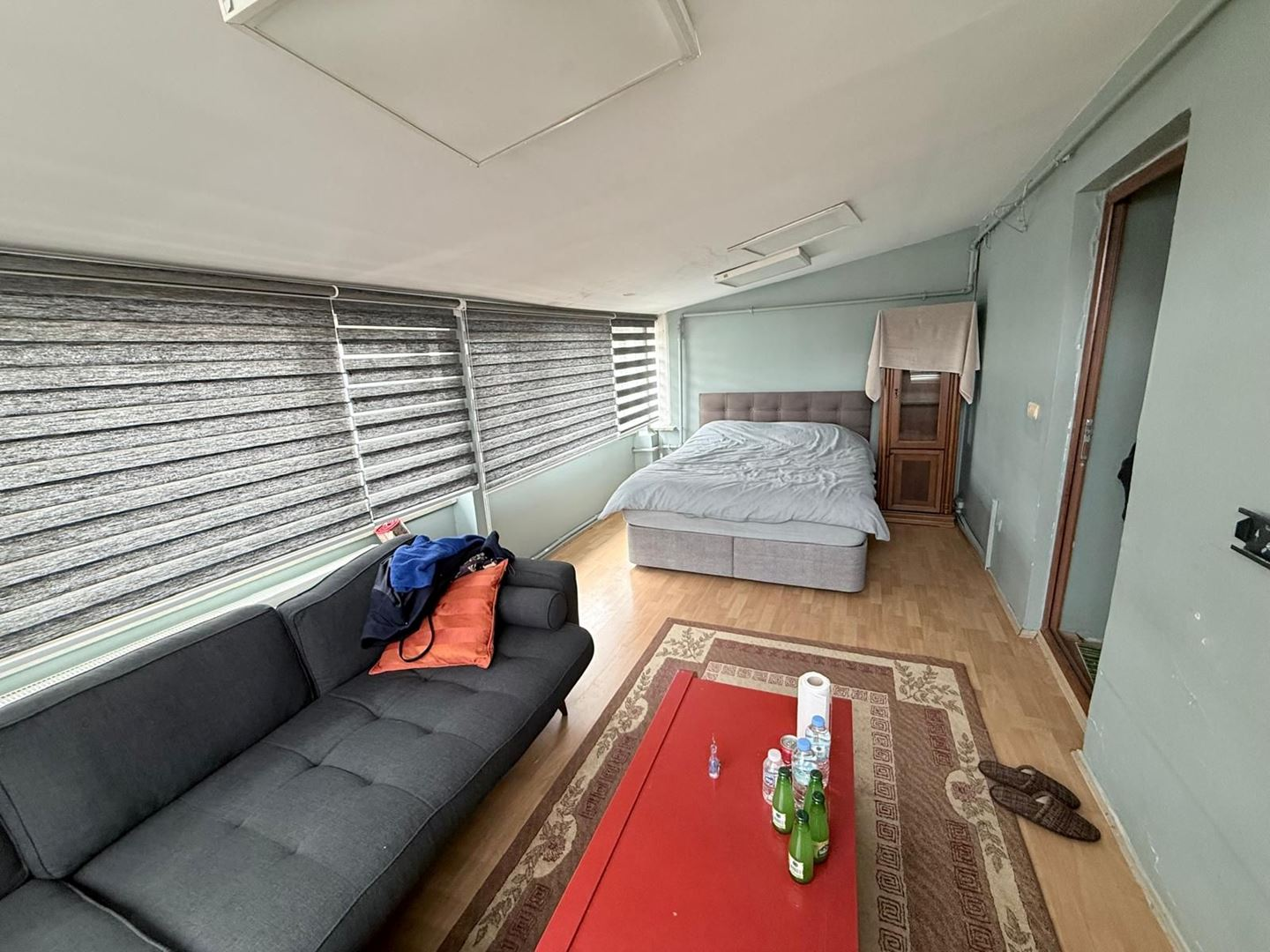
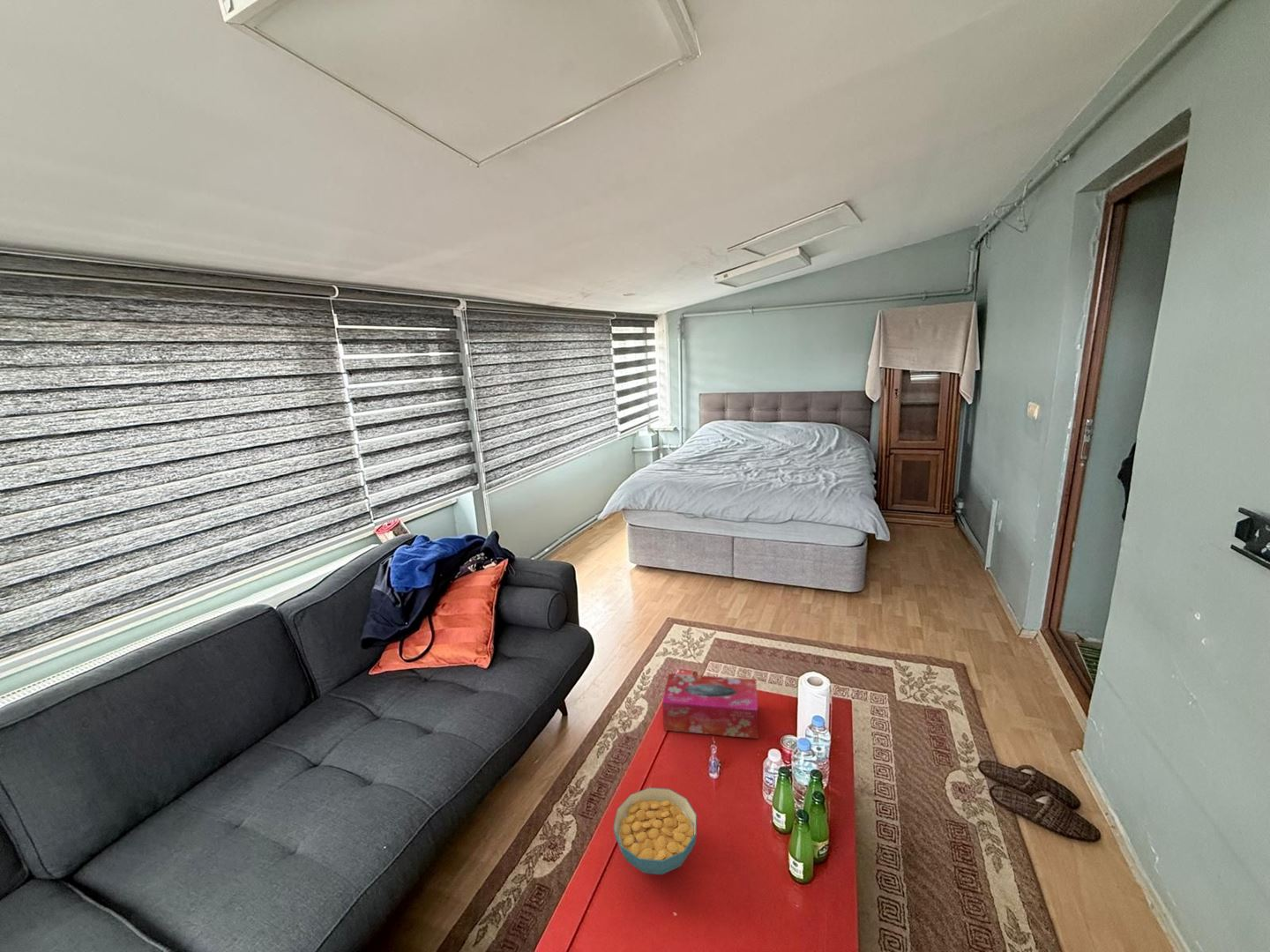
+ cereal bowl (656, 838)
+ tissue box (710, 703)
